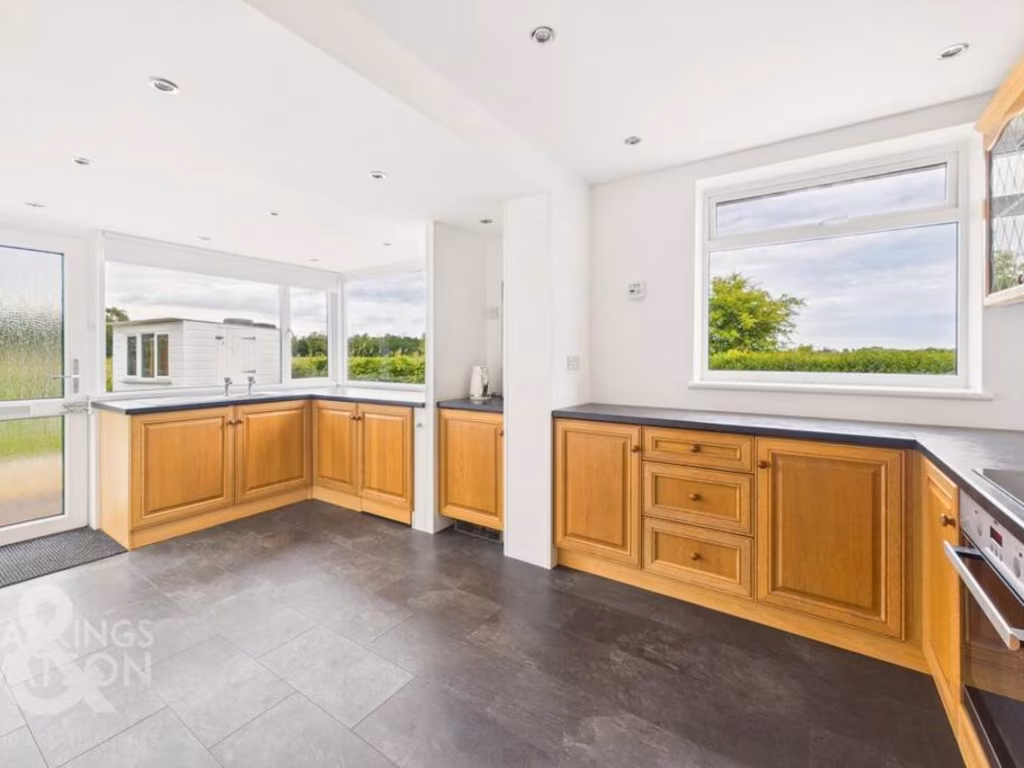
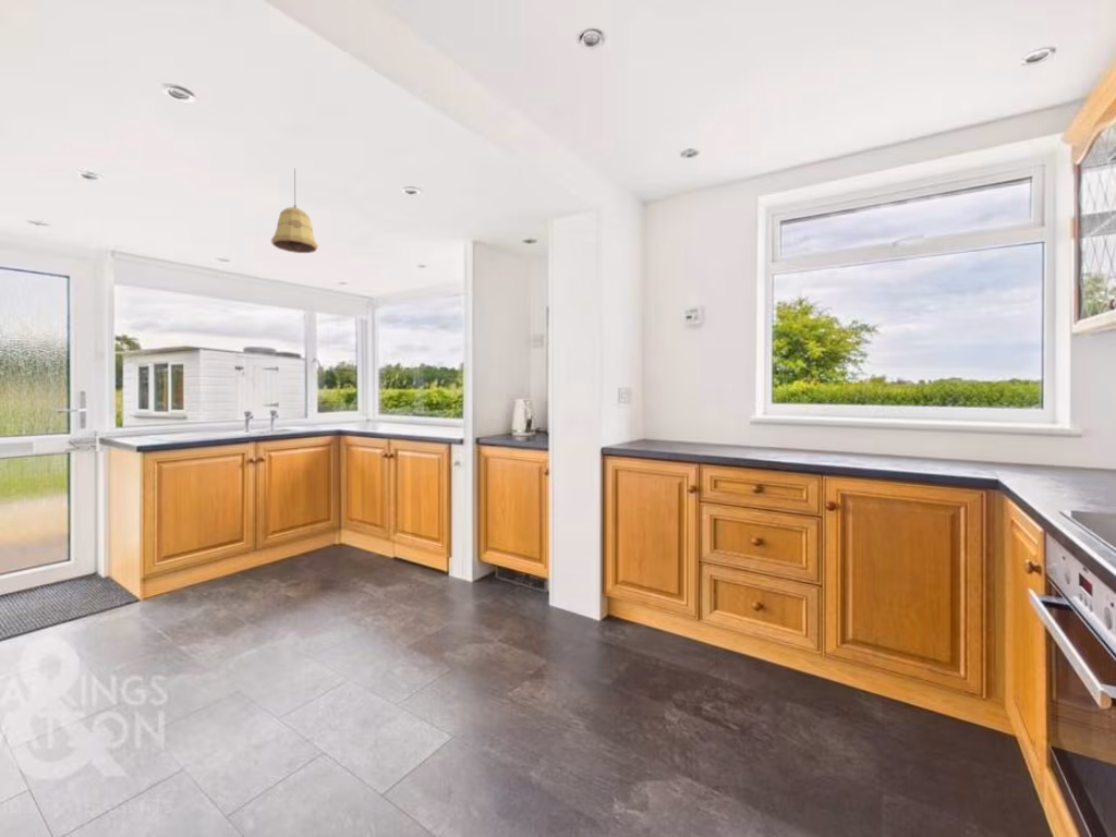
+ pendant light (294, 209)
